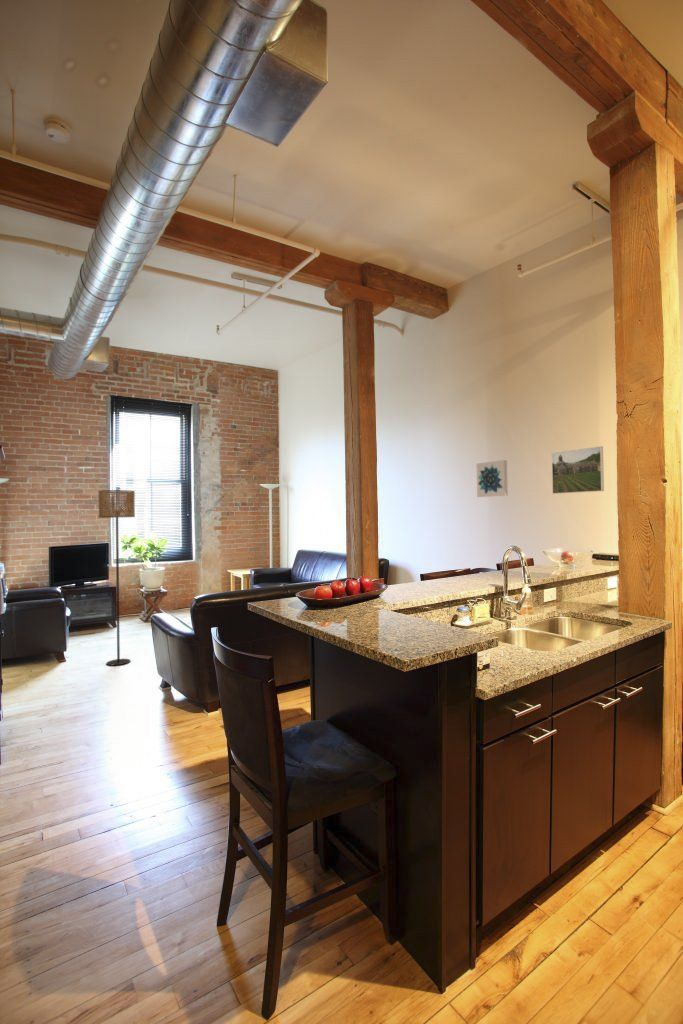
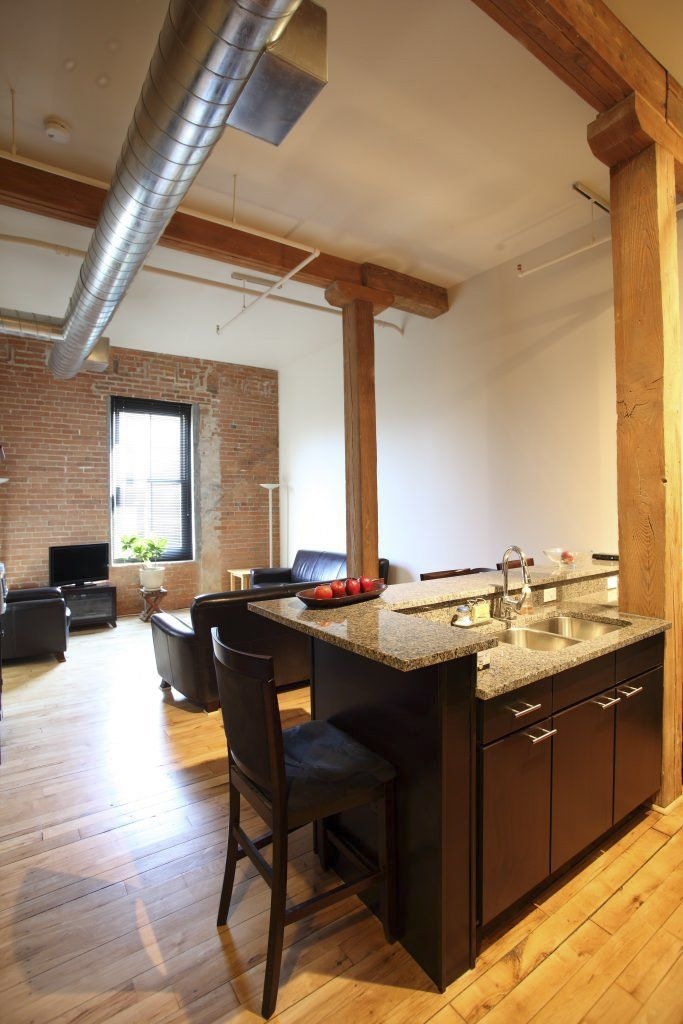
- wall art (491, 479)
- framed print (576, 471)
- floor lamp (117, 576)
